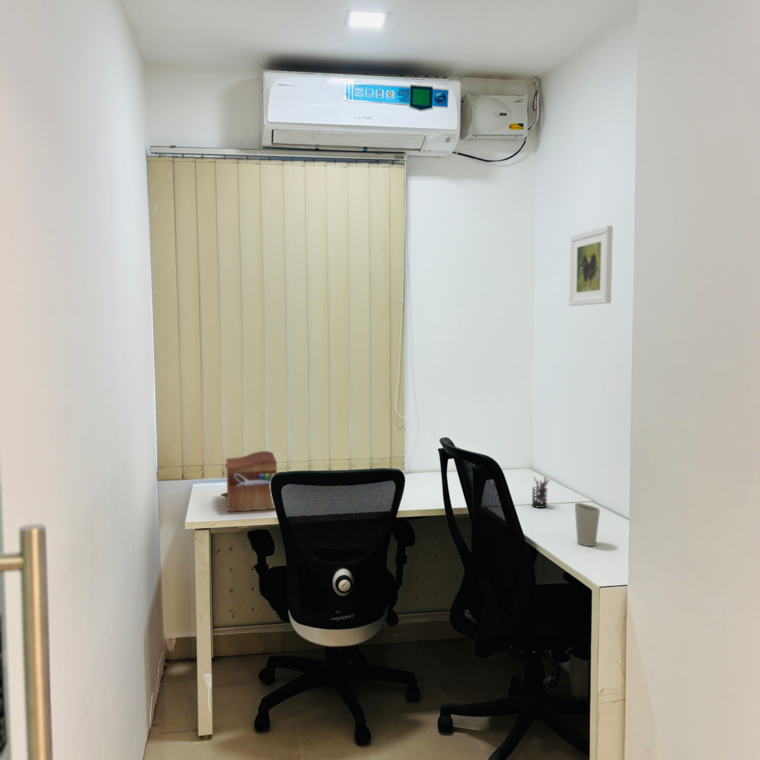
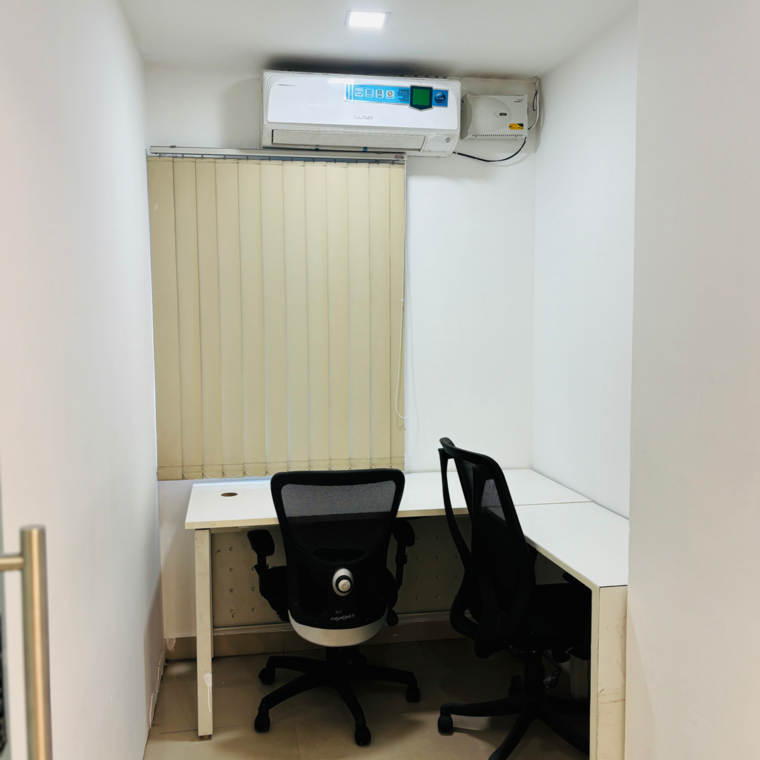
- pen holder (541, 490)
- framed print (589, 267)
- cup (586, 524)
- sewing box (250, 480)
